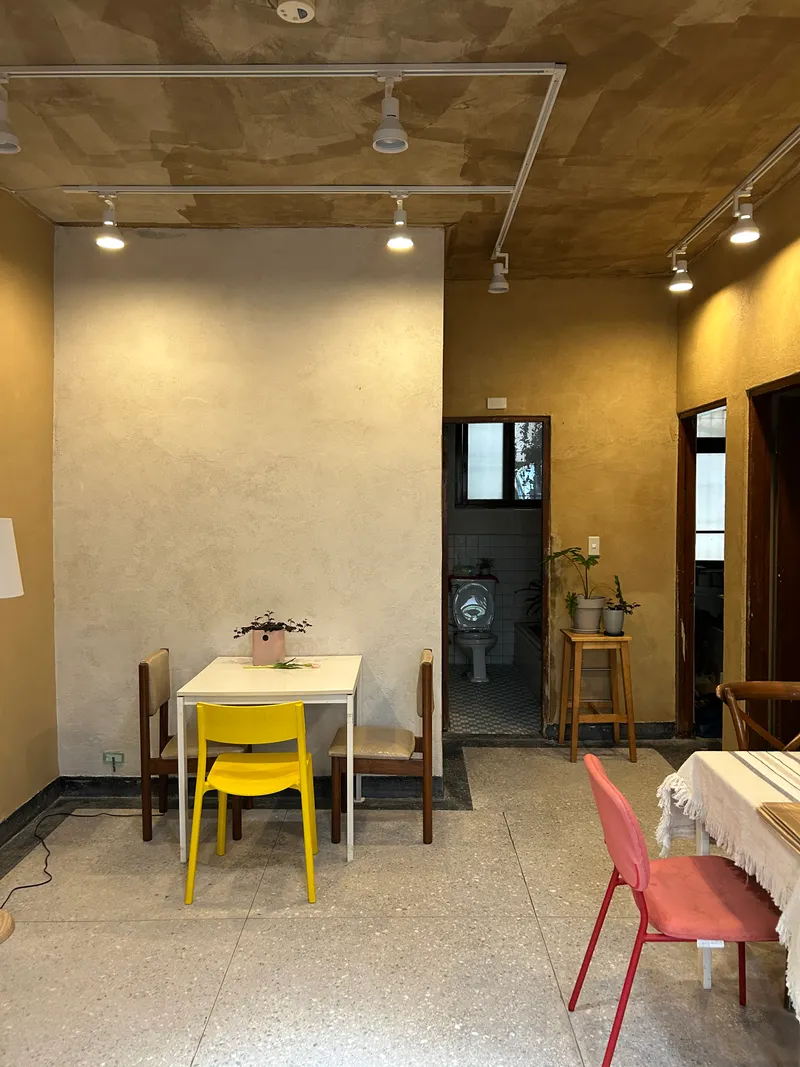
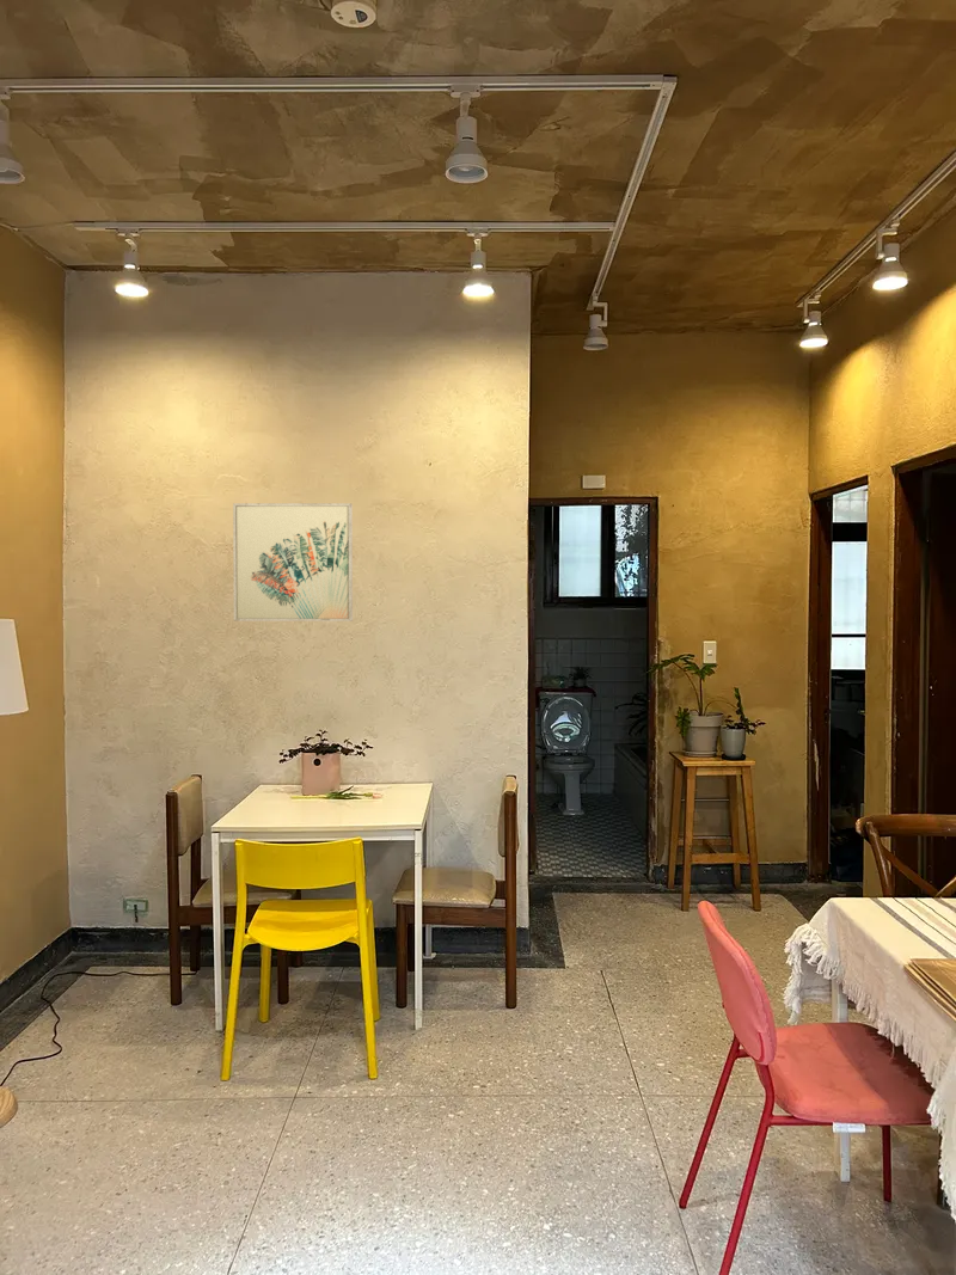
+ wall art (293, 562)
